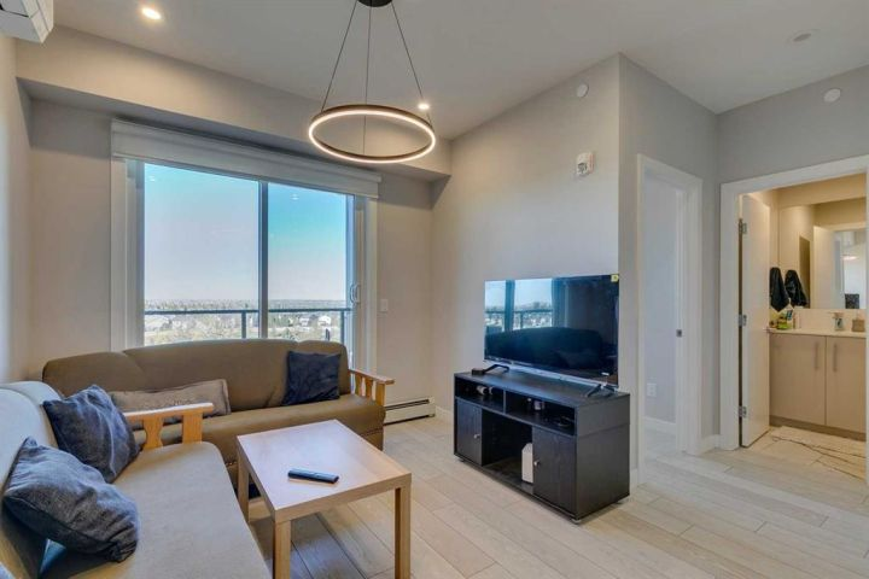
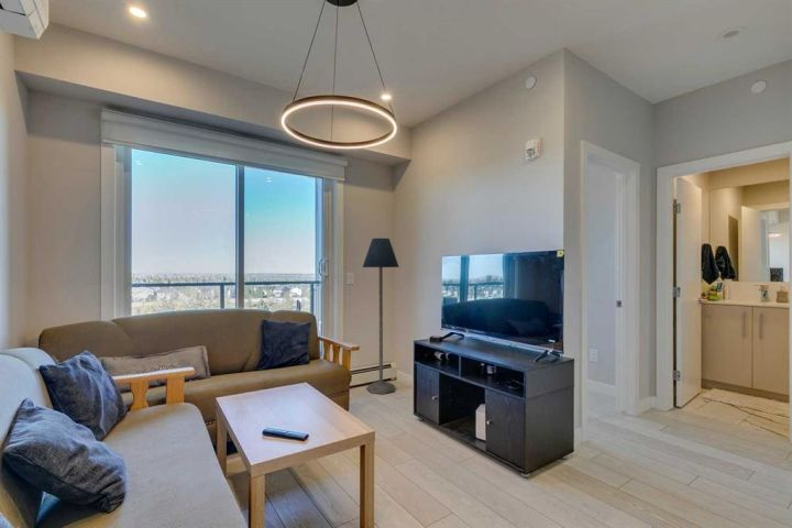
+ floor lamp (381, 314)
